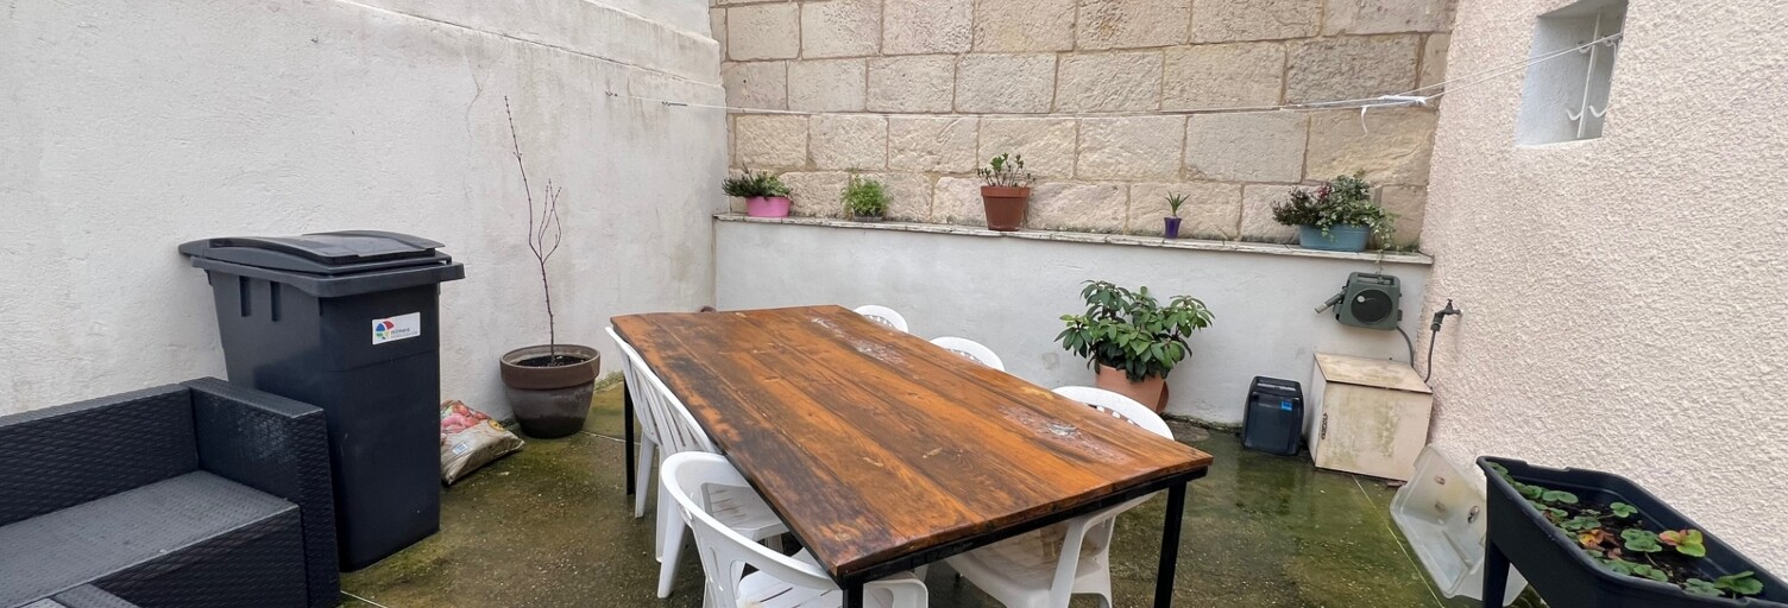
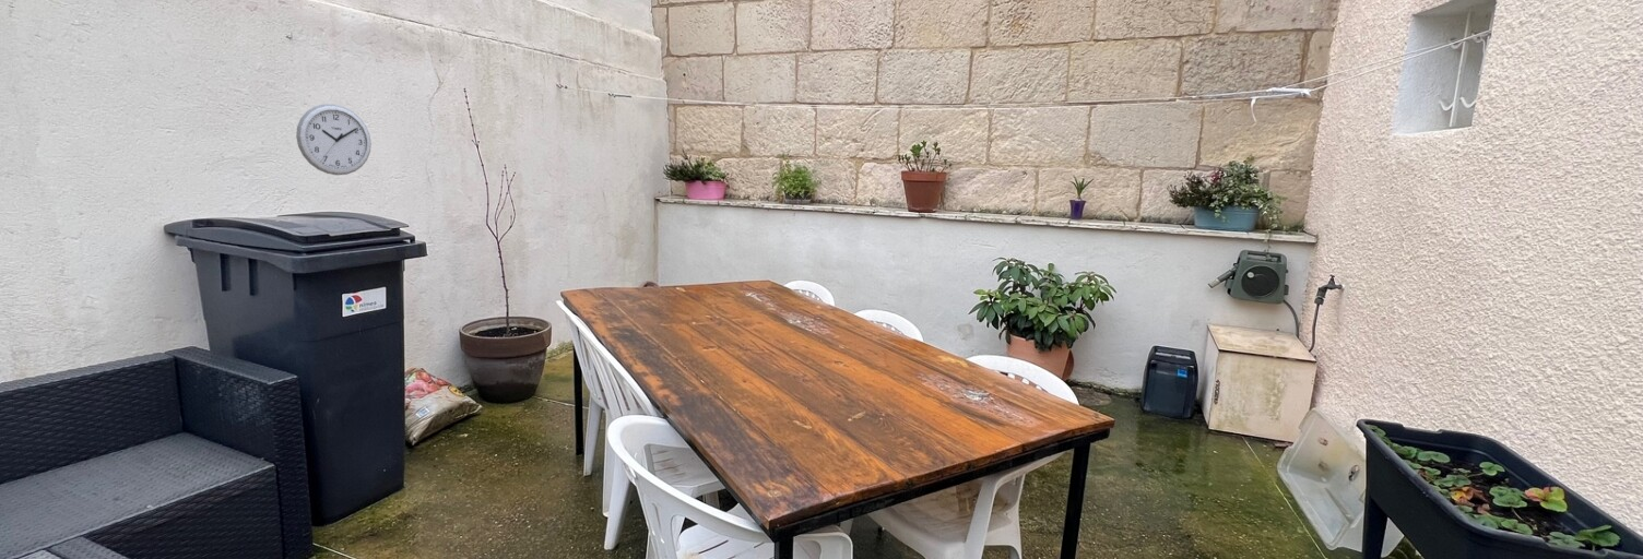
+ wall clock (336, 140)
